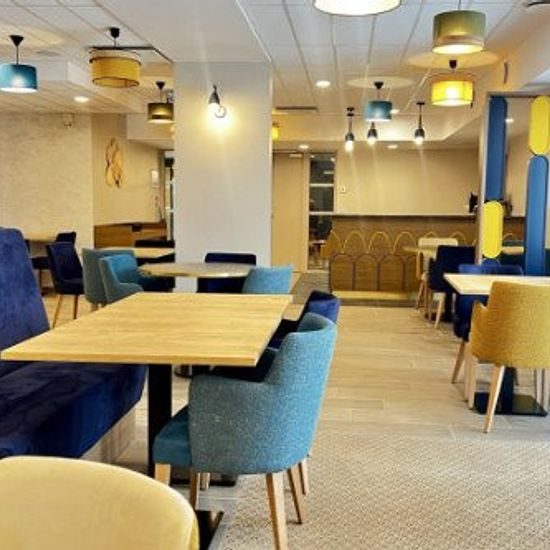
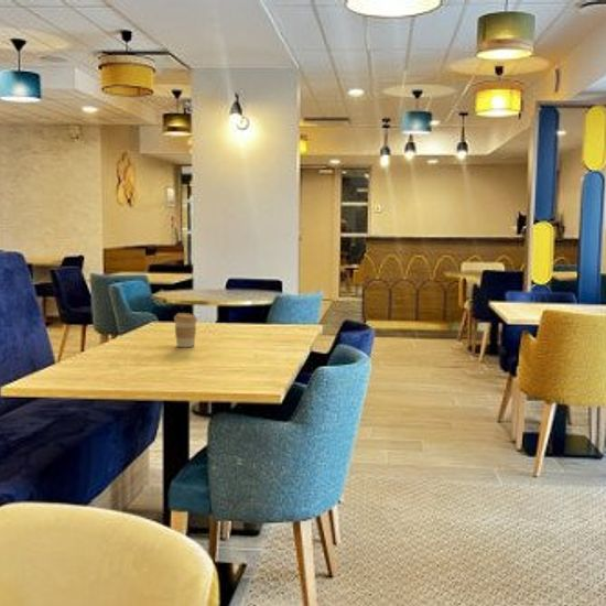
+ coffee cup (185, 329)
